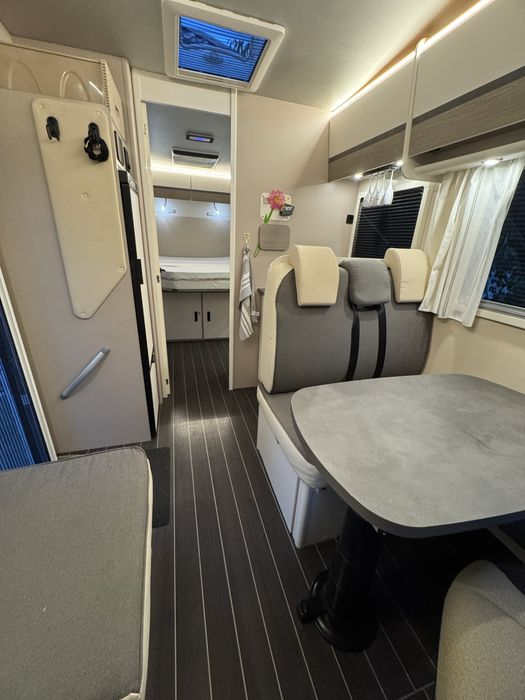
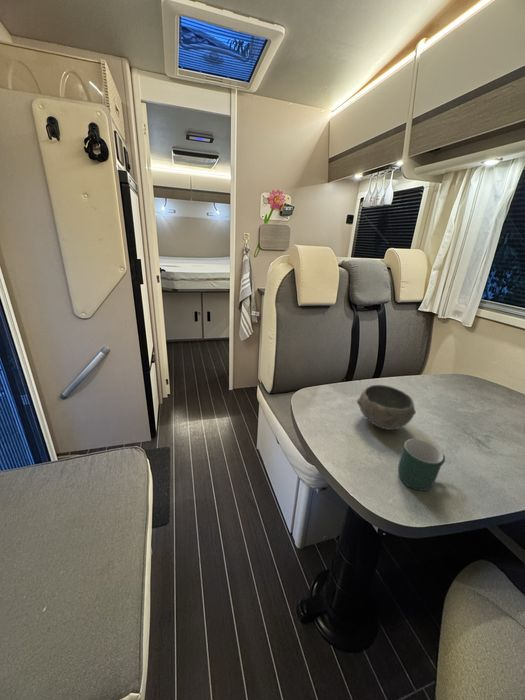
+ mug (421, 462)
+ bowl (384, 409)
